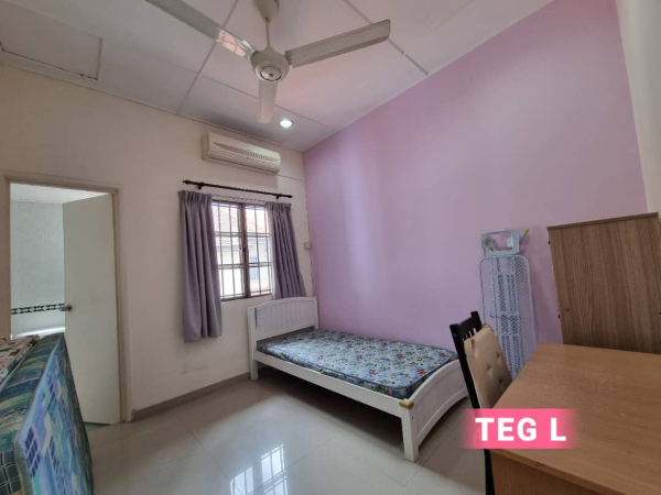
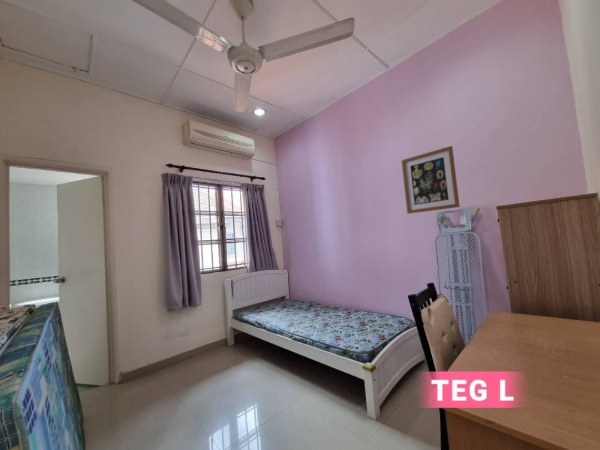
+ wall art (428, 181)
